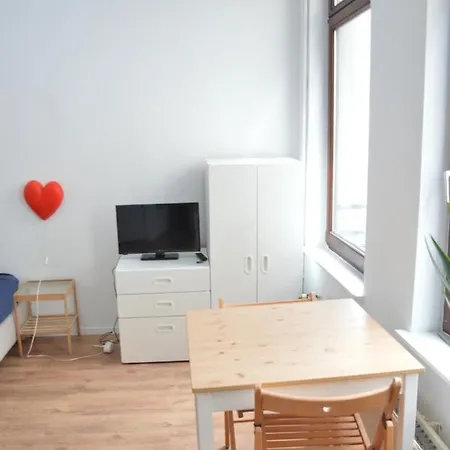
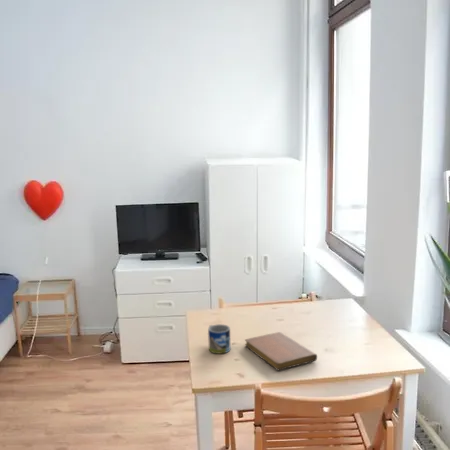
+ notebook (279, 349)
+ mug (217, 337)
